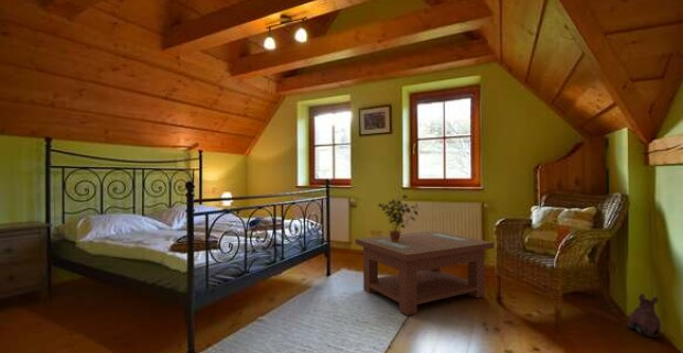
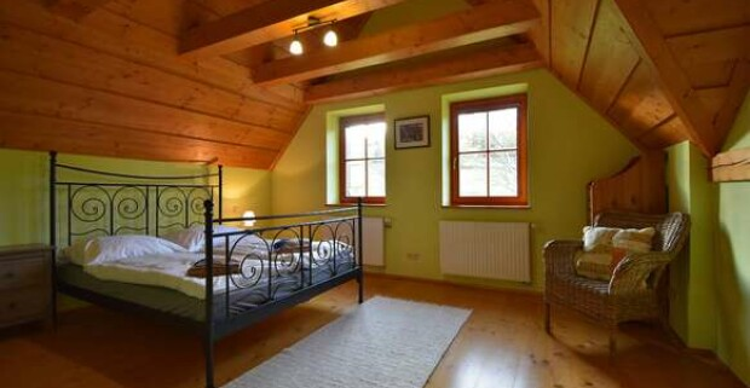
- plush toy (648, 315)
- potted plant (394, 218)
- coffee table (422, 266)
